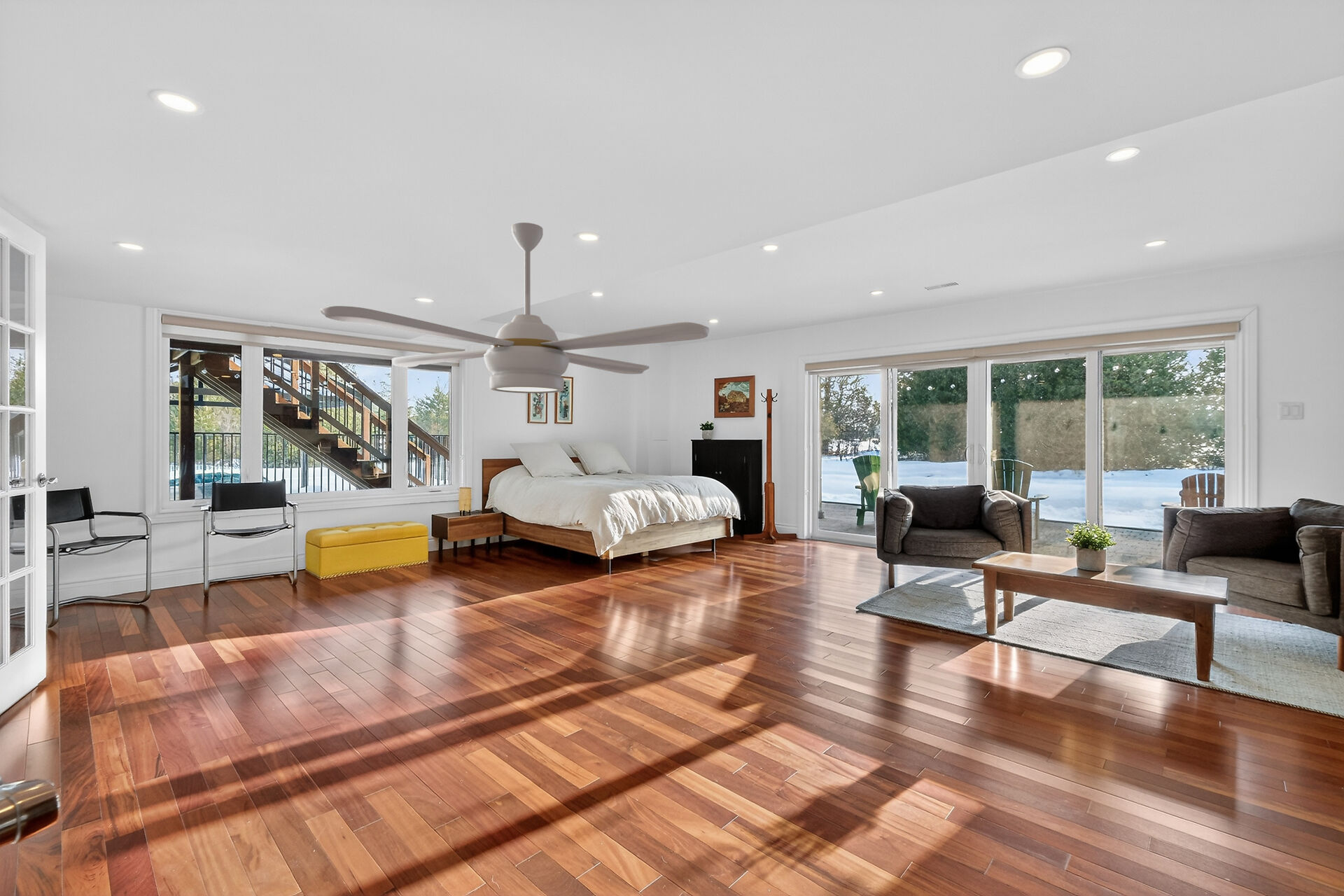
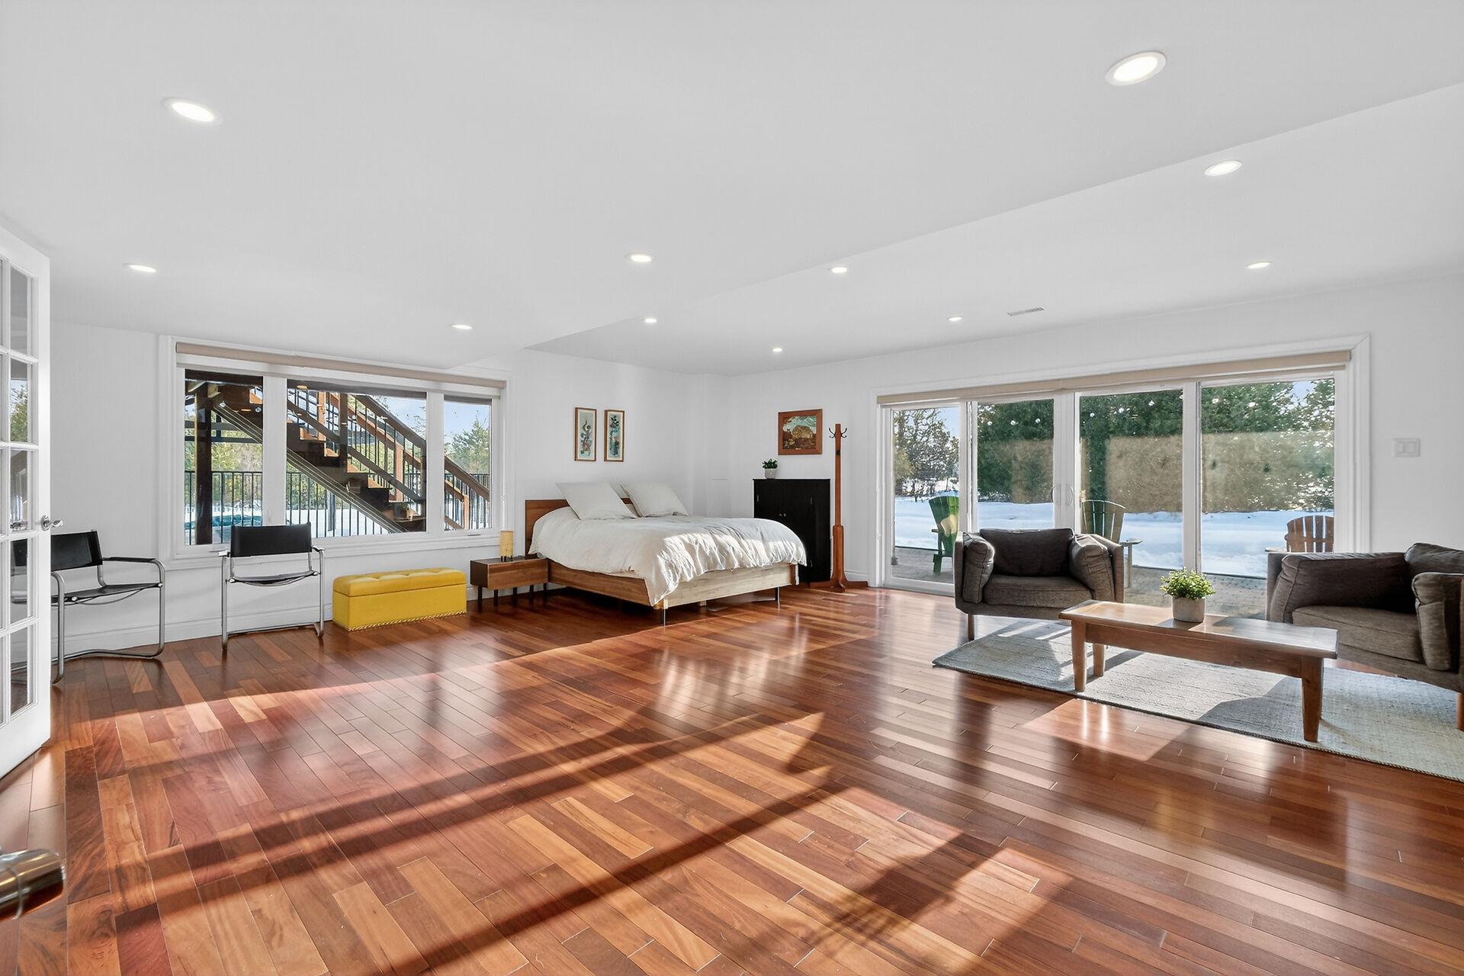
- ceiling fan (527, 309)
